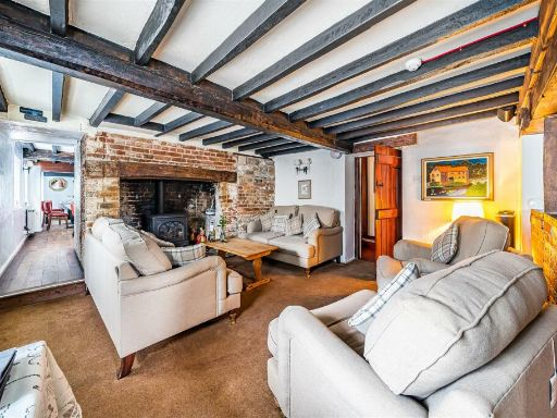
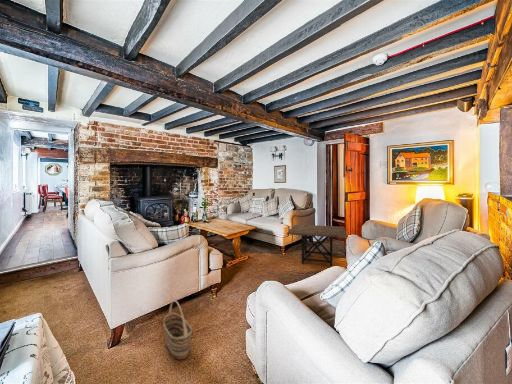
+ side table (317, 245)
+ basket (177, 324)
